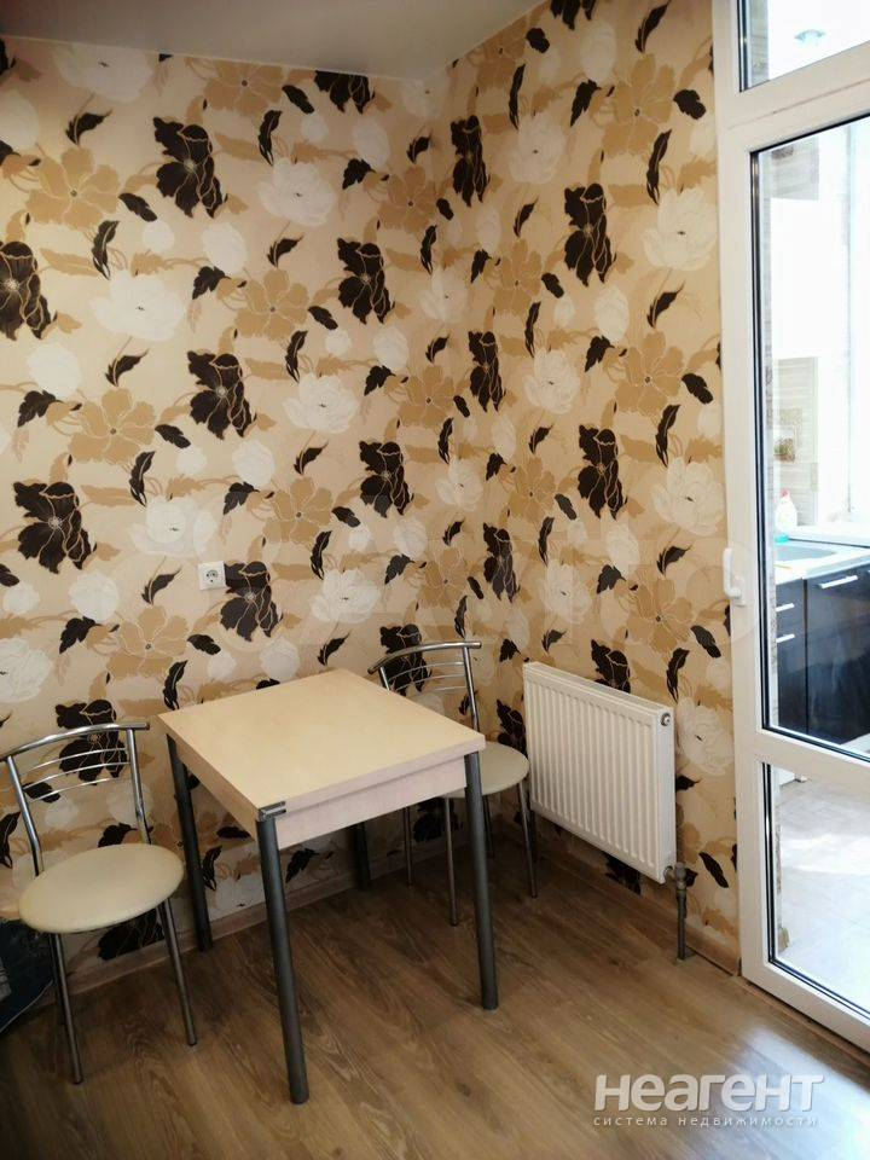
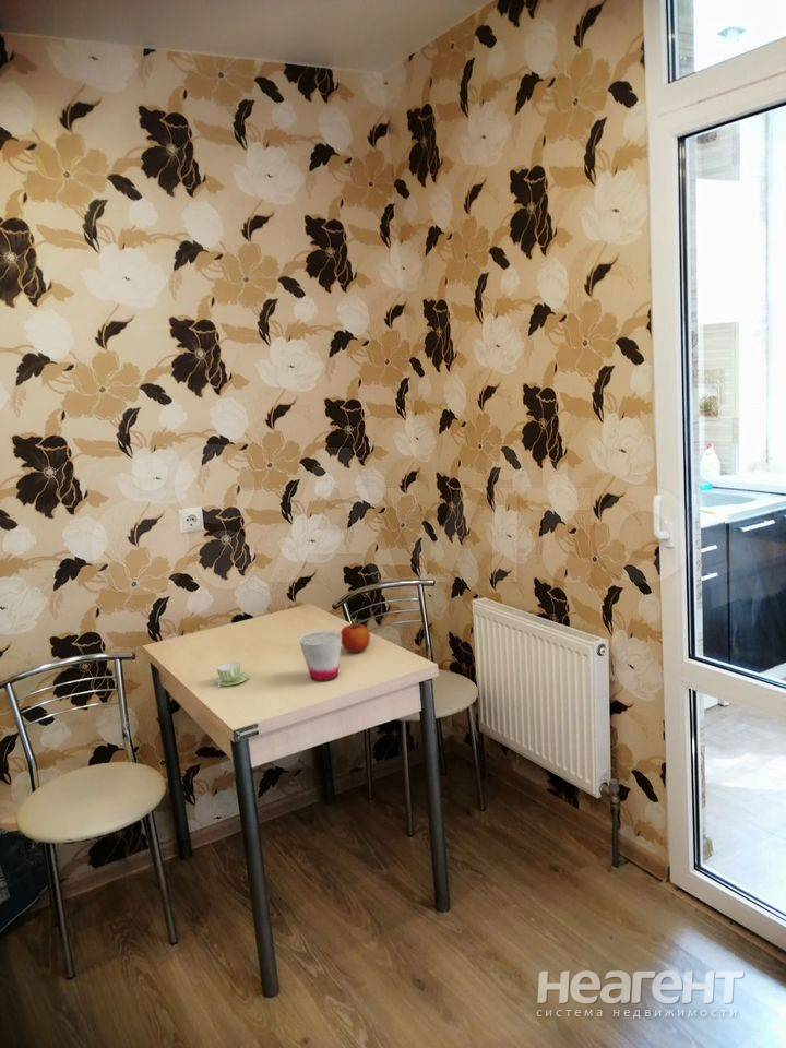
+ cup (230, 672)
+ cup (322, 657)
+ fruit (355, 635)
